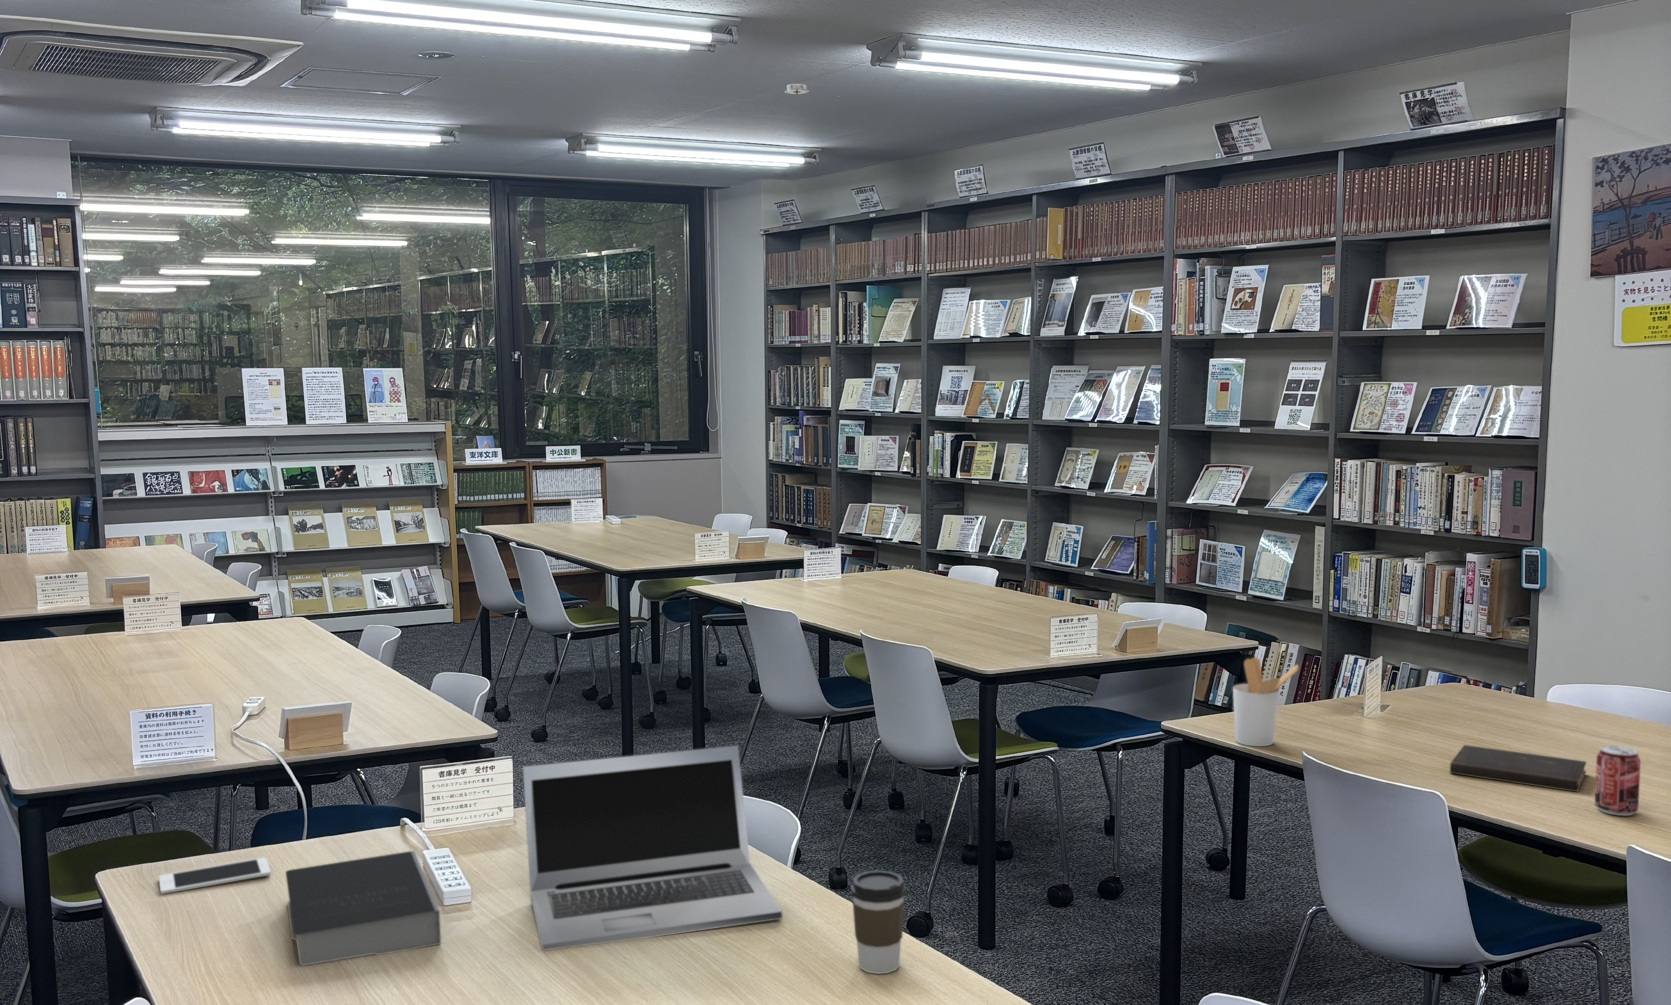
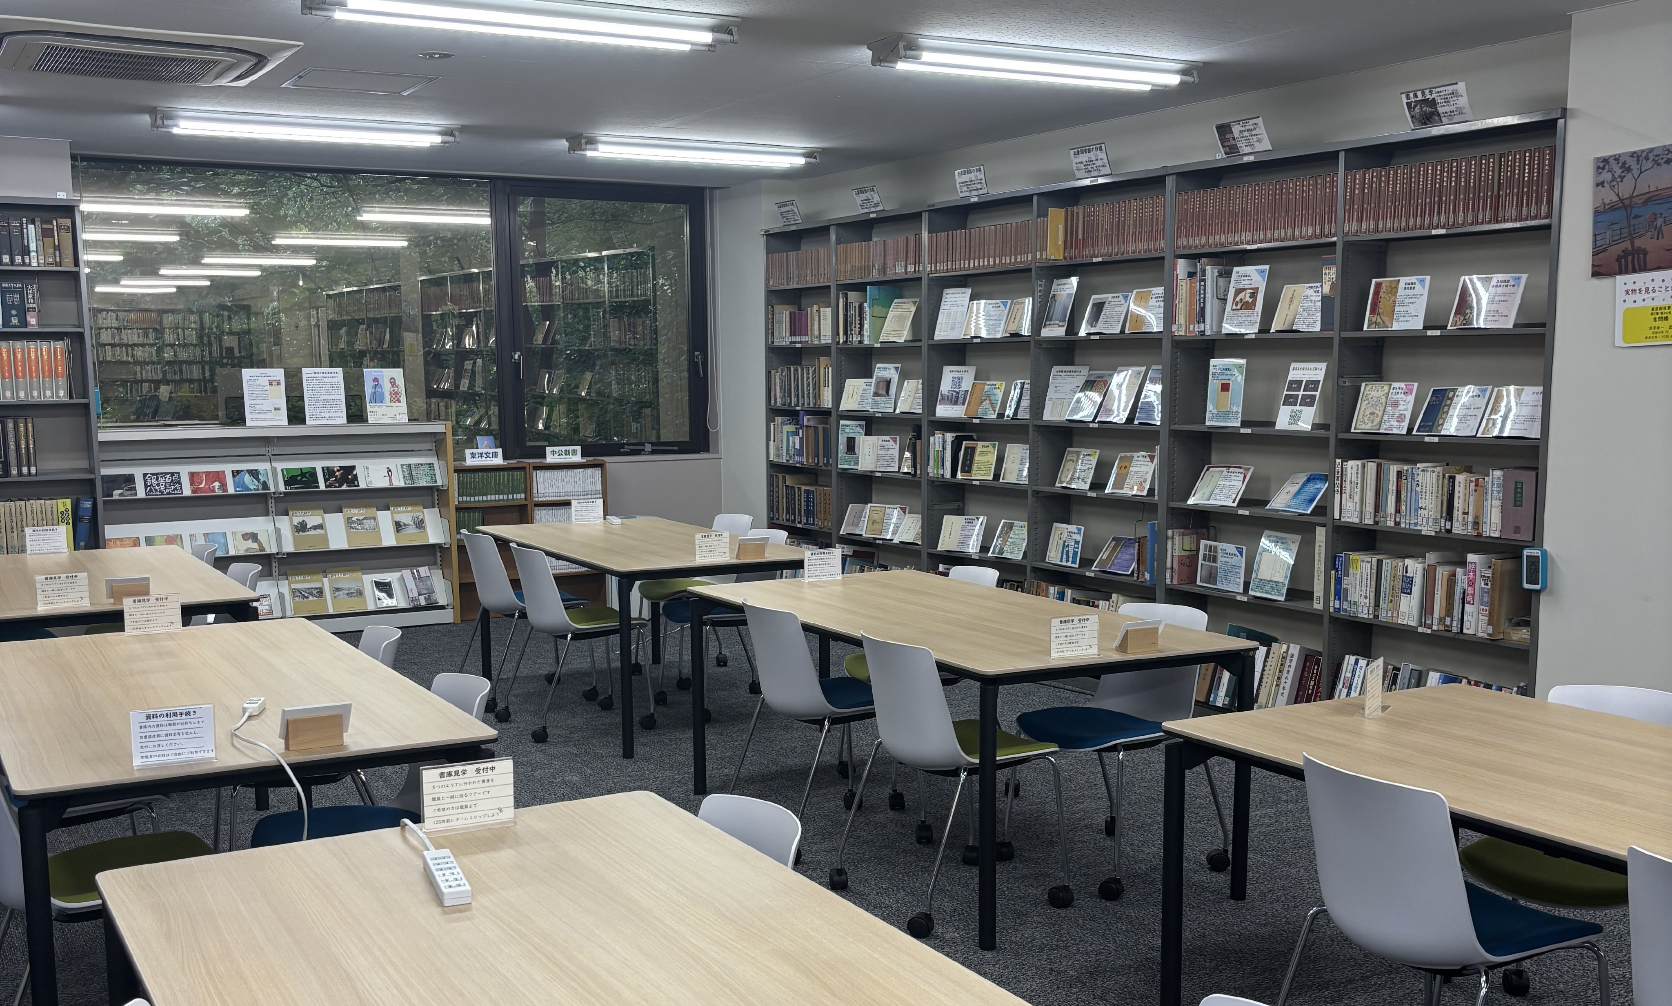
- cell phone (215, 875)
- hardcover book (1518, 767)
- laptop (648, 840)
- smoke detector (796, 88)
- book (358, 899)
- beverage can (1617, 779)
- utensil holder (1266, 702)
- coffee cup (878, 923)
